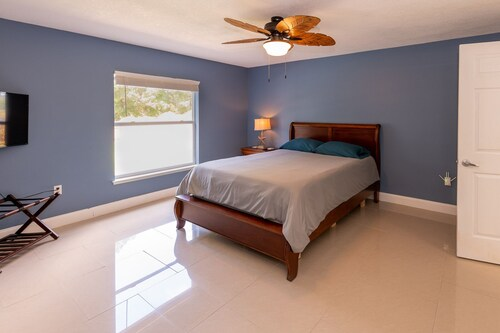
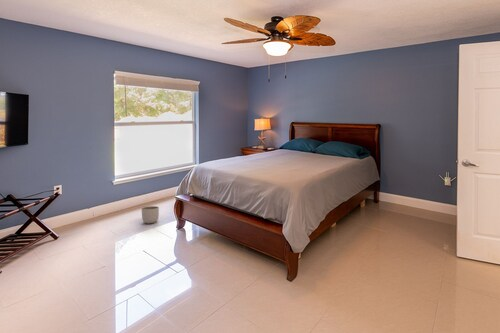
+ planter (150, 215)
